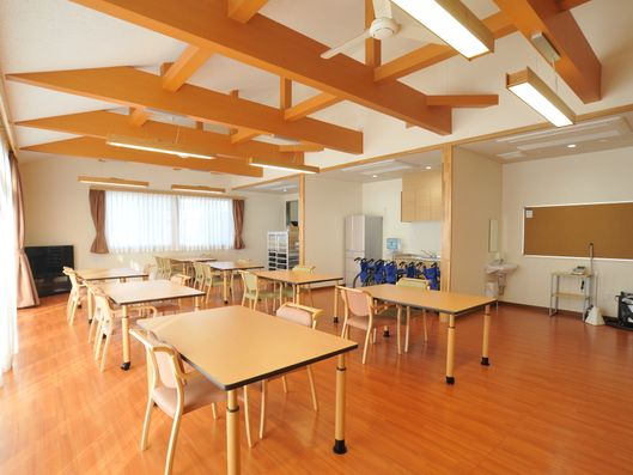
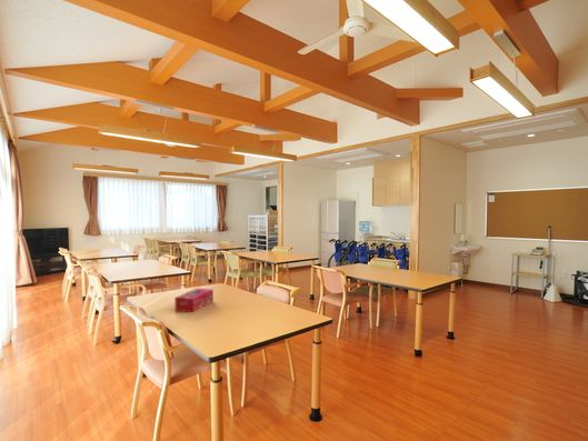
+ tissue box (195, 299)
